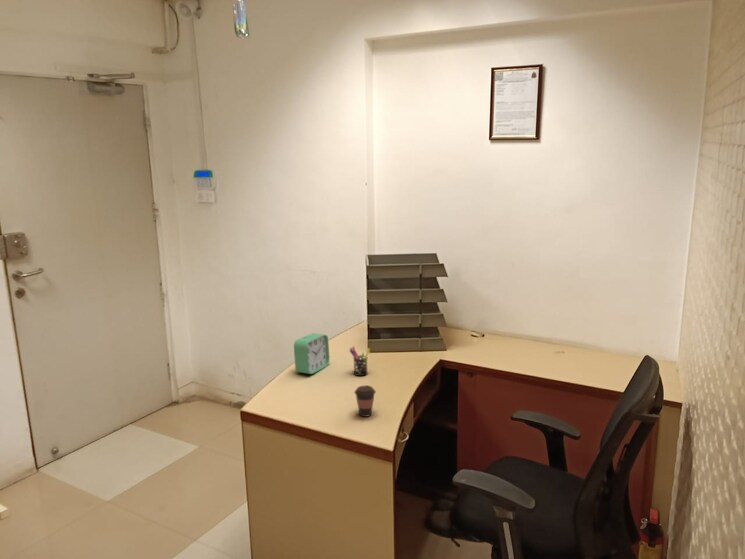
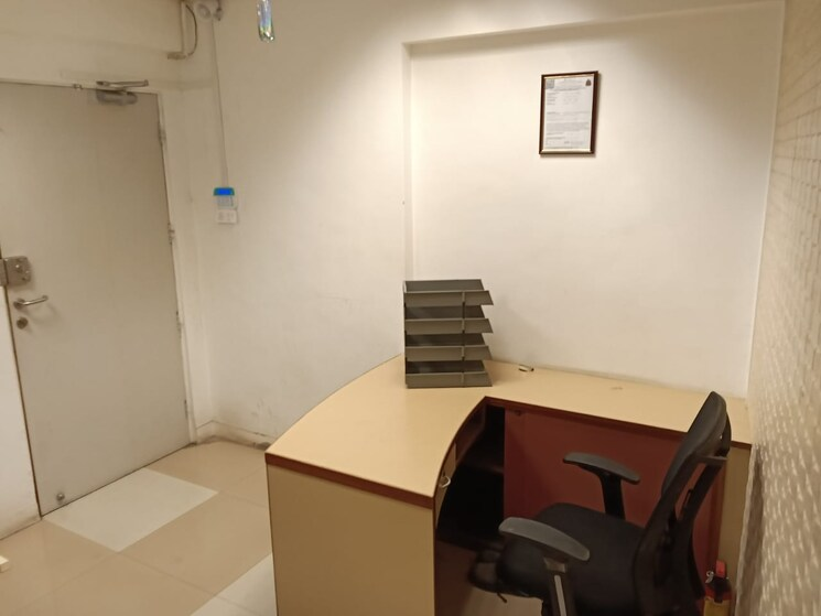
- pen holder (360, 360)
- coffee cup (365, 401)
- alarm clock (311, 353)
